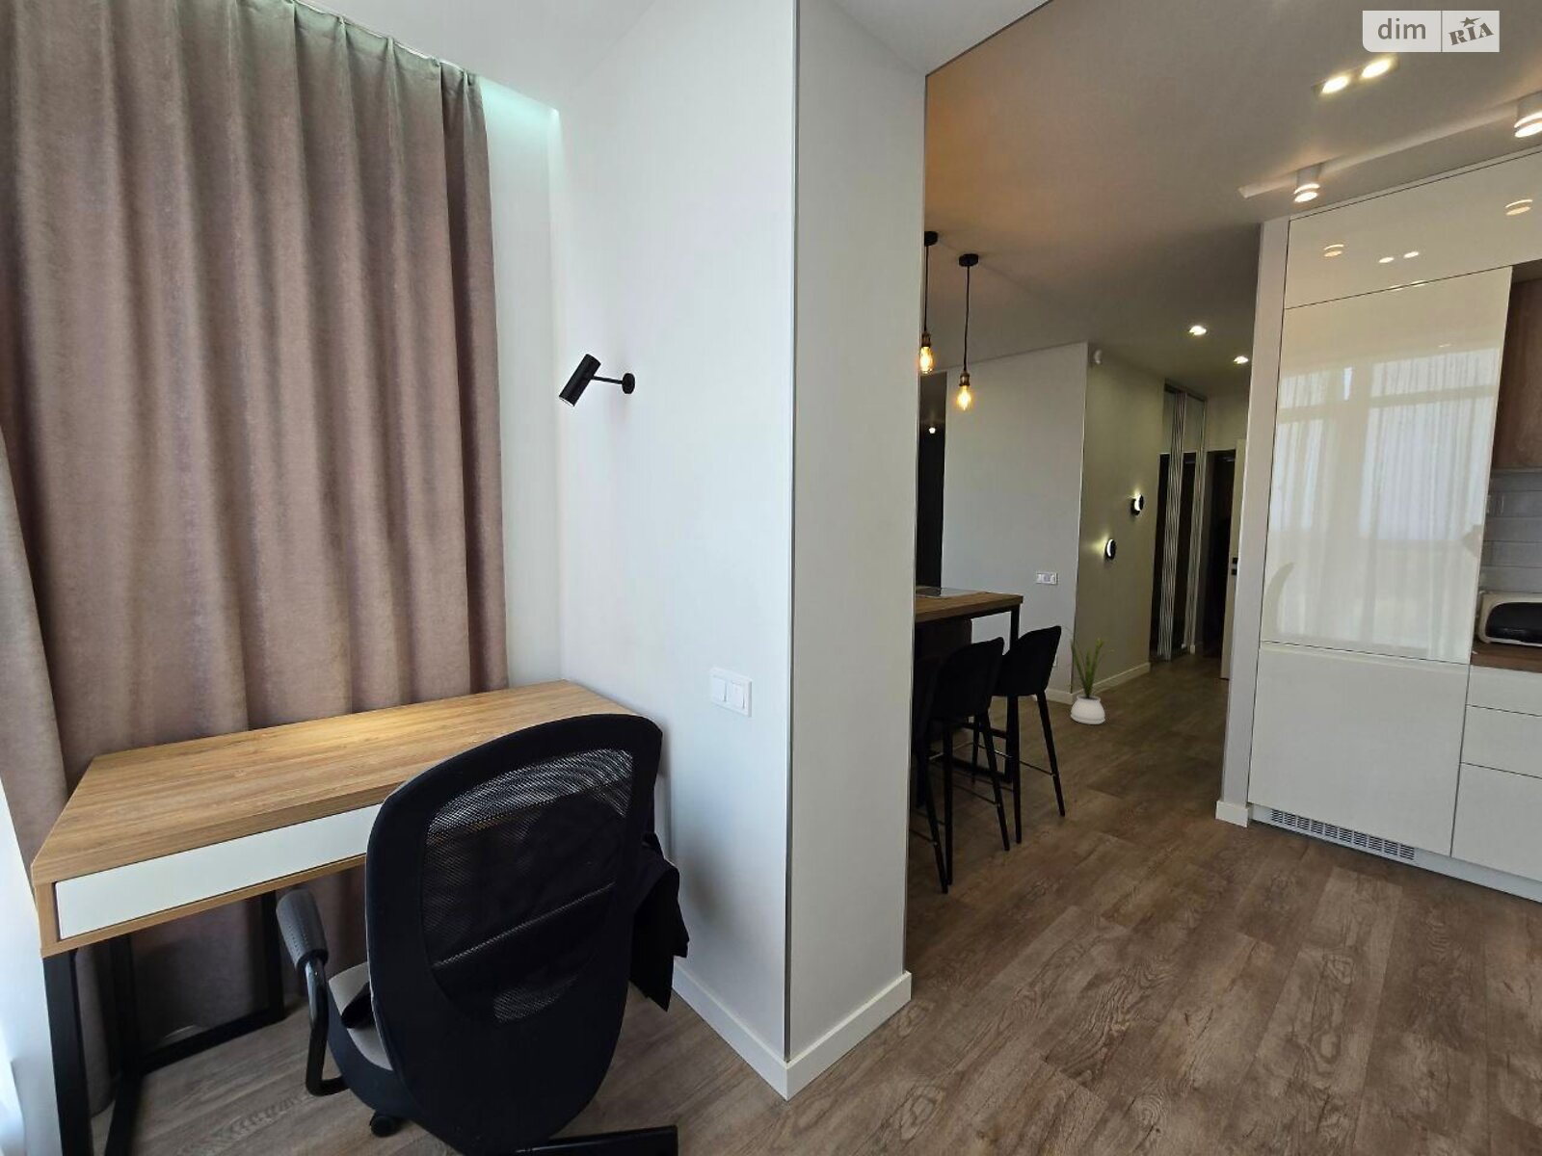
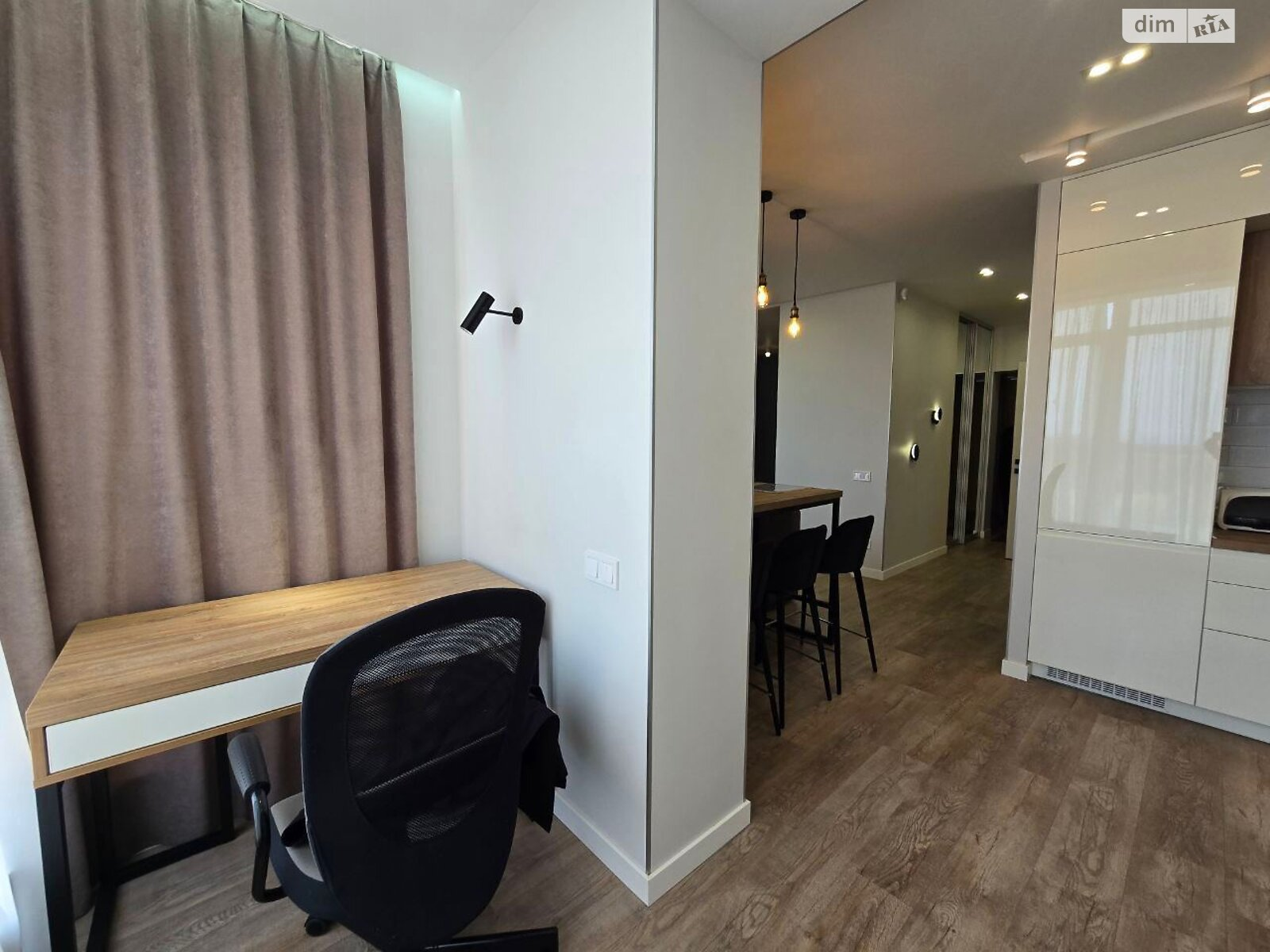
- house plant (1085, 674)
